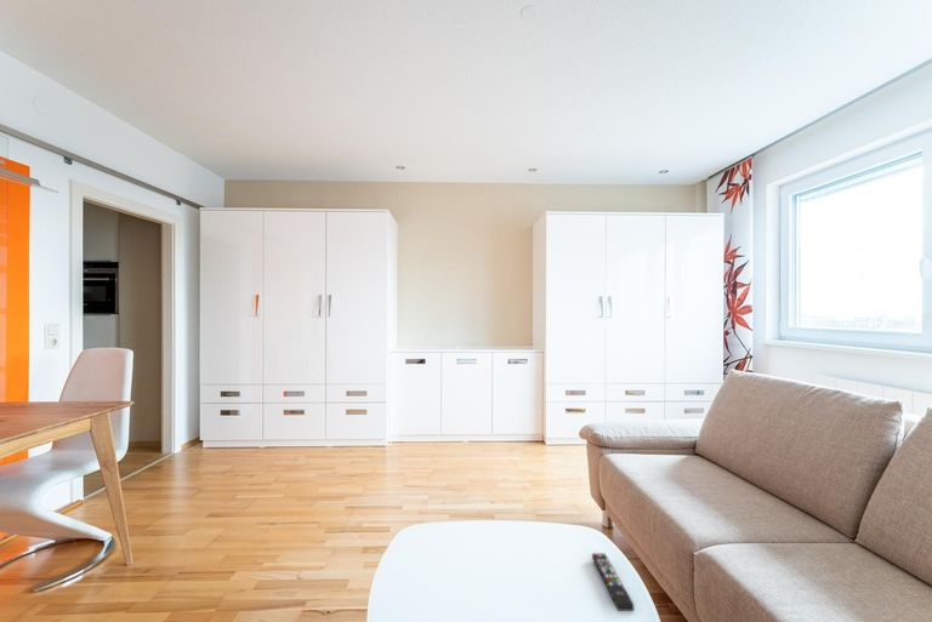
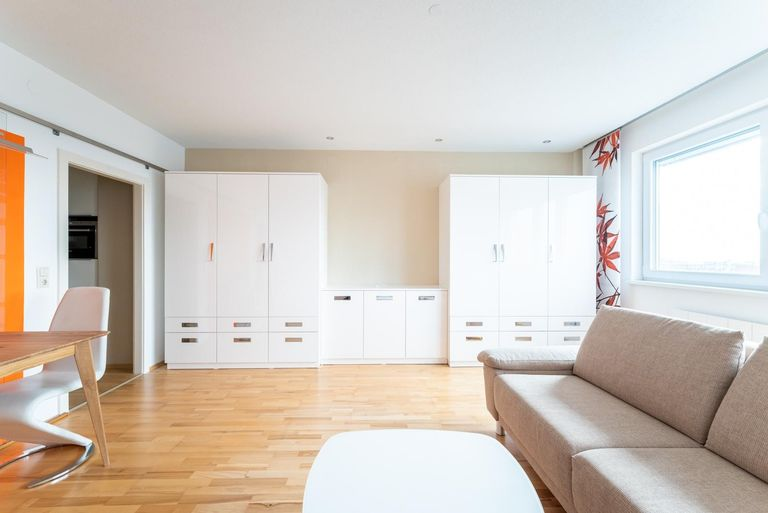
- remote control (610, 578)
